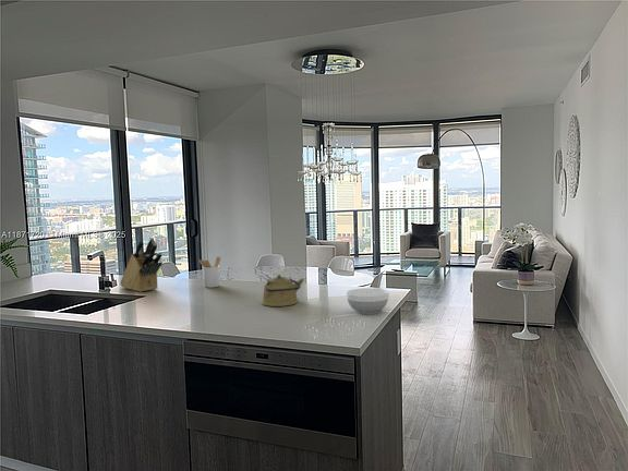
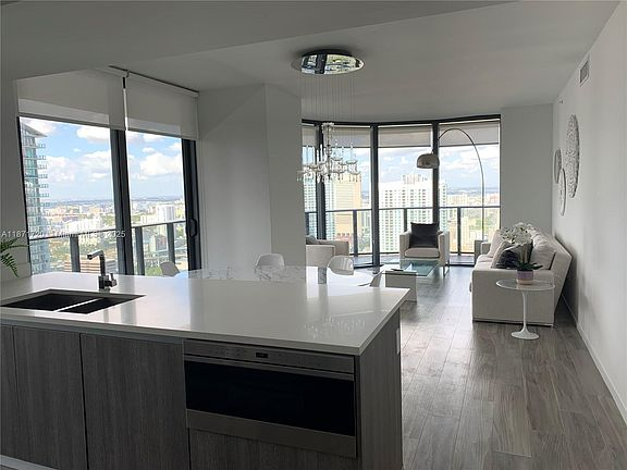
- utensil holder (208, 271)
- knife block (141, 263)
- kettle (283, 288)
- bowl (367, 301)
